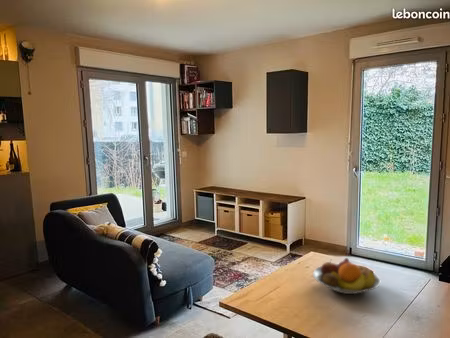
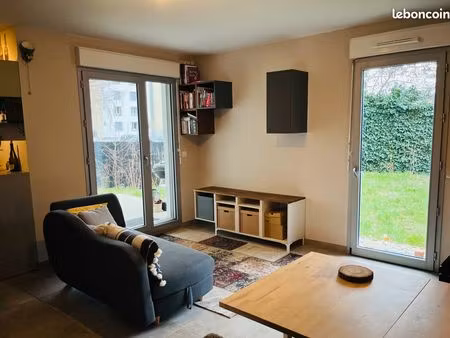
- fruit bowl (345, 273)
